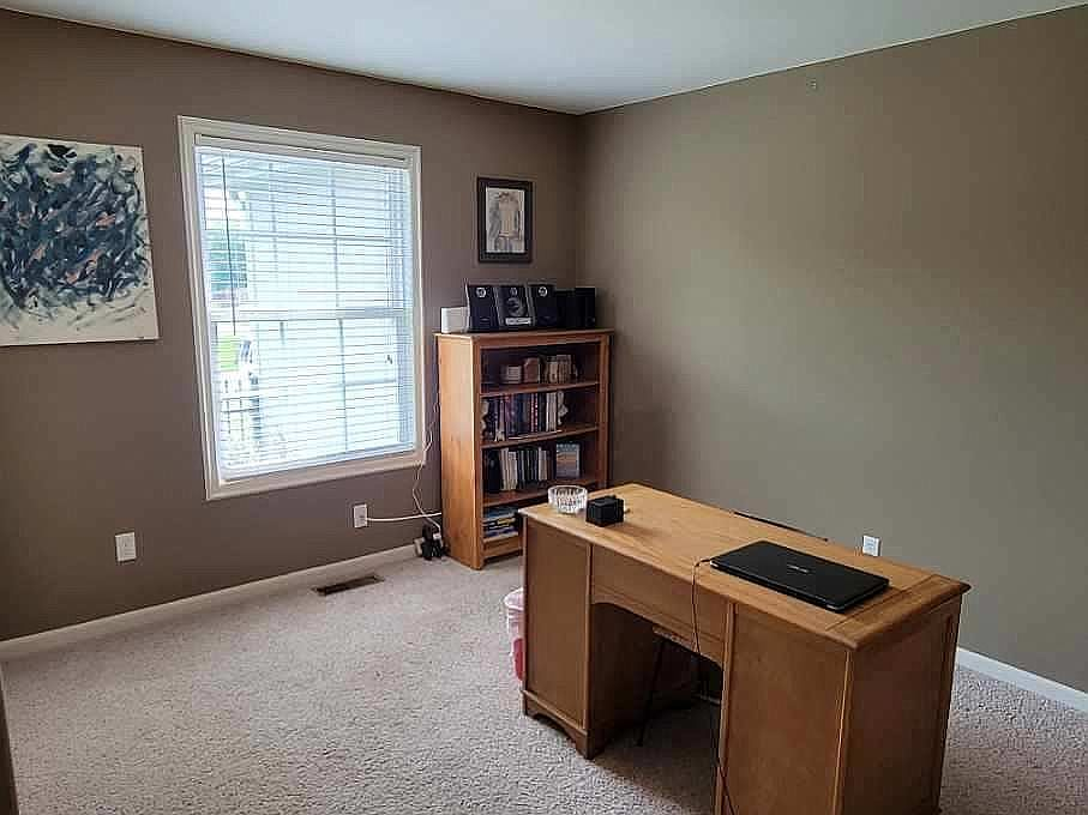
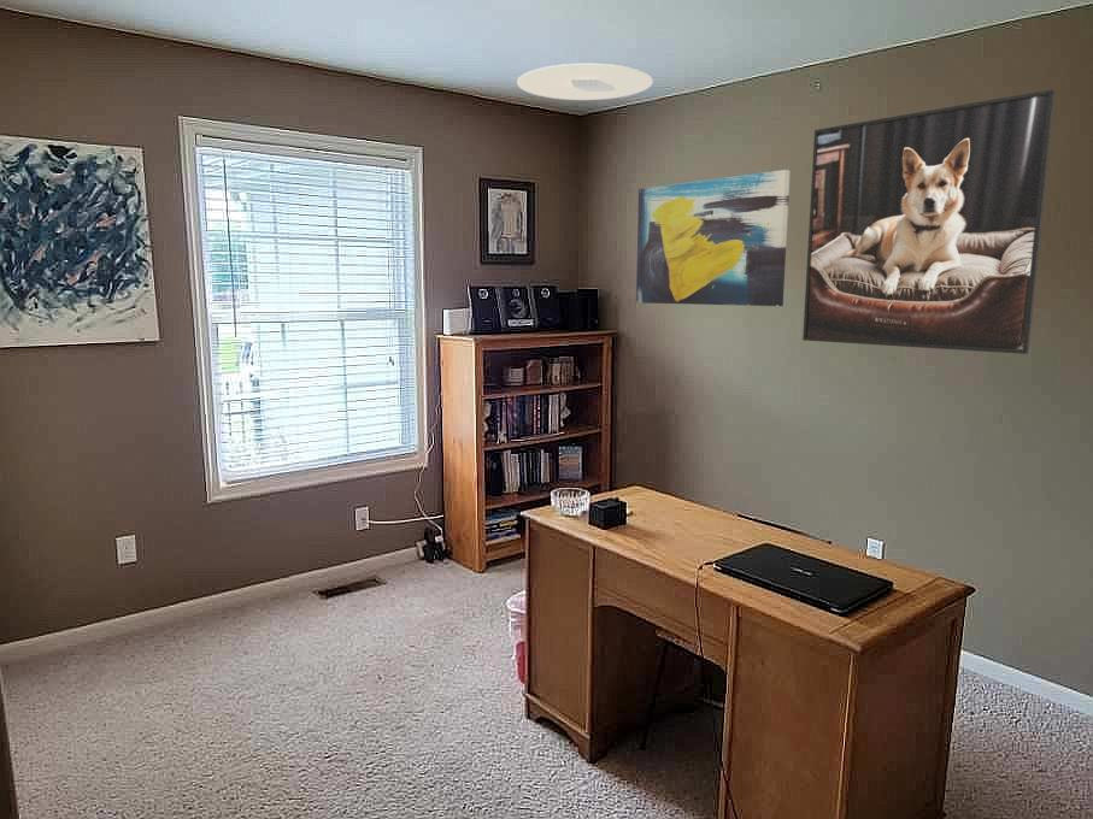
+ ceiling light (584, 76)
+ wall art (705, 242)
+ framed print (911, 231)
